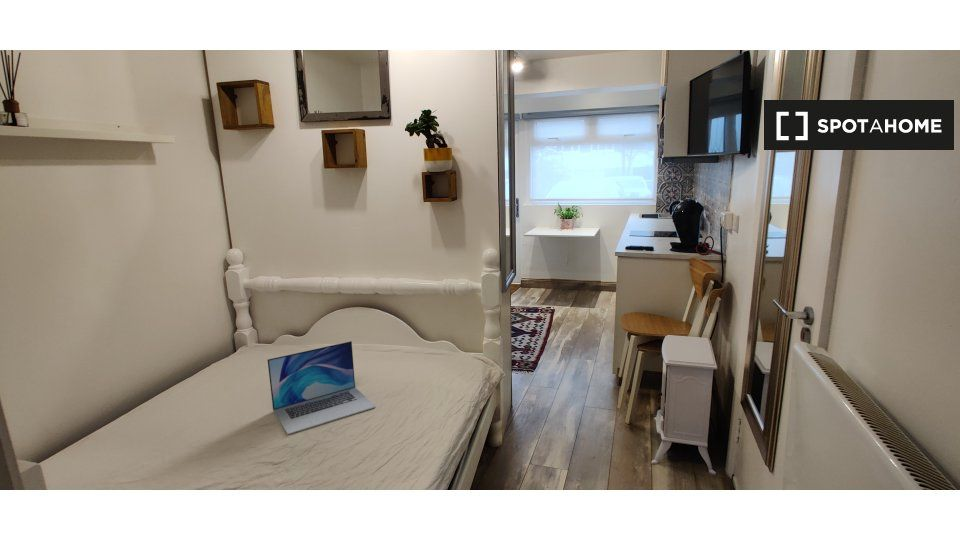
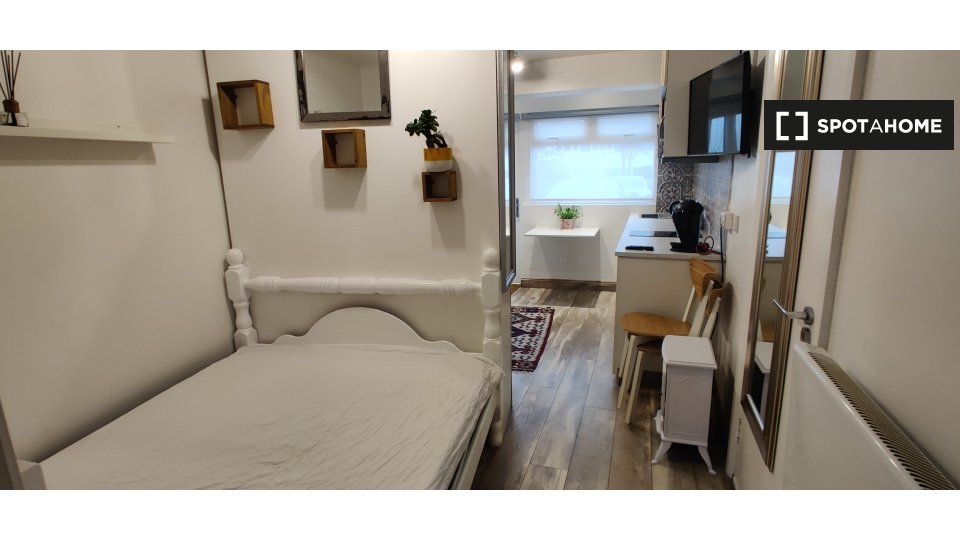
- laptop (322, 383)
